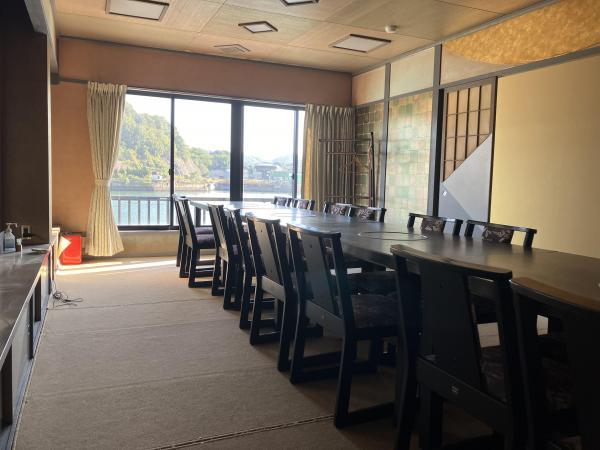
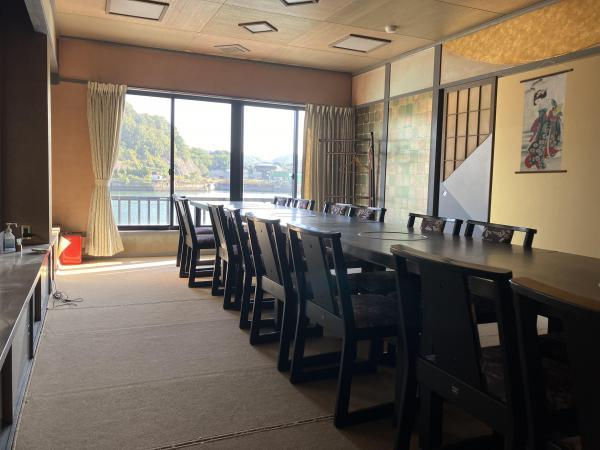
+ wall scroll (542, 117)
